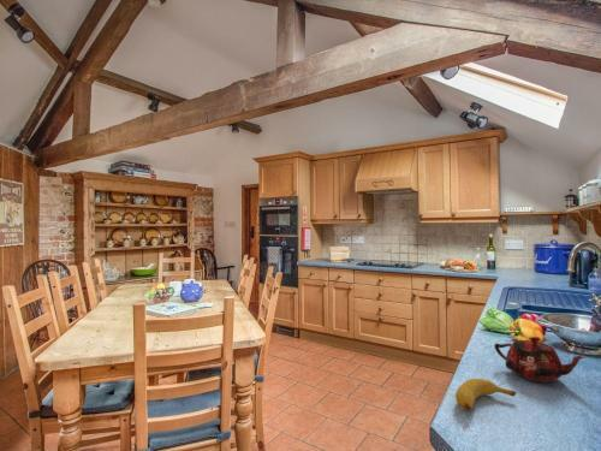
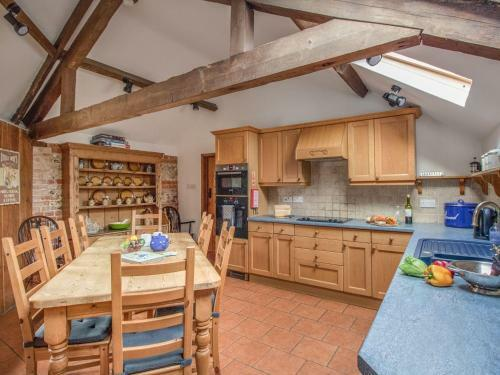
- banana (481, 394)
- teapot (536, 356)
